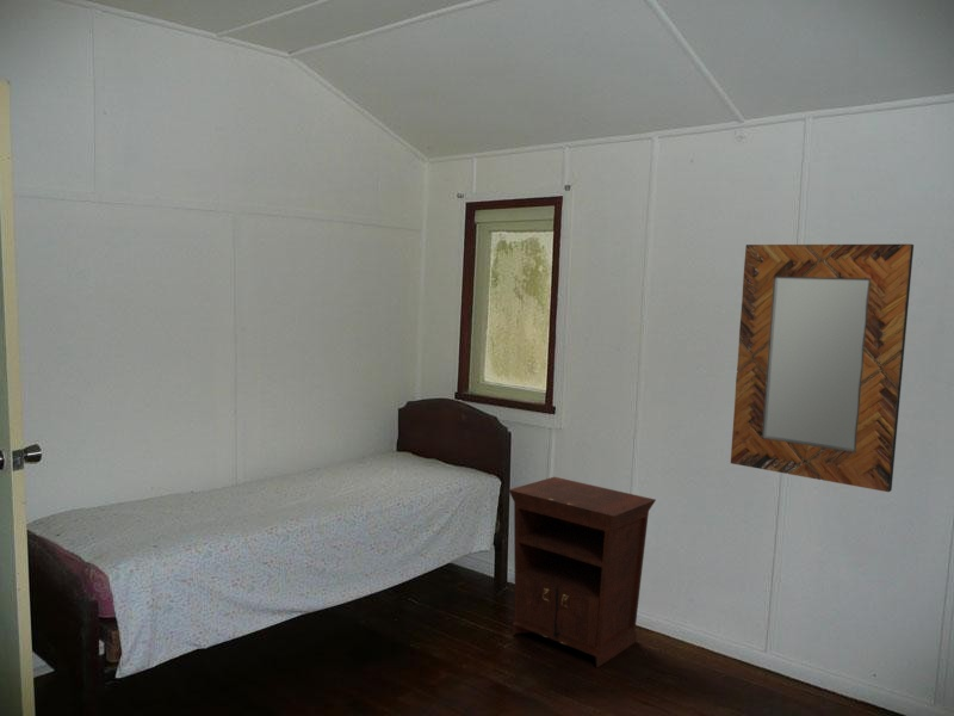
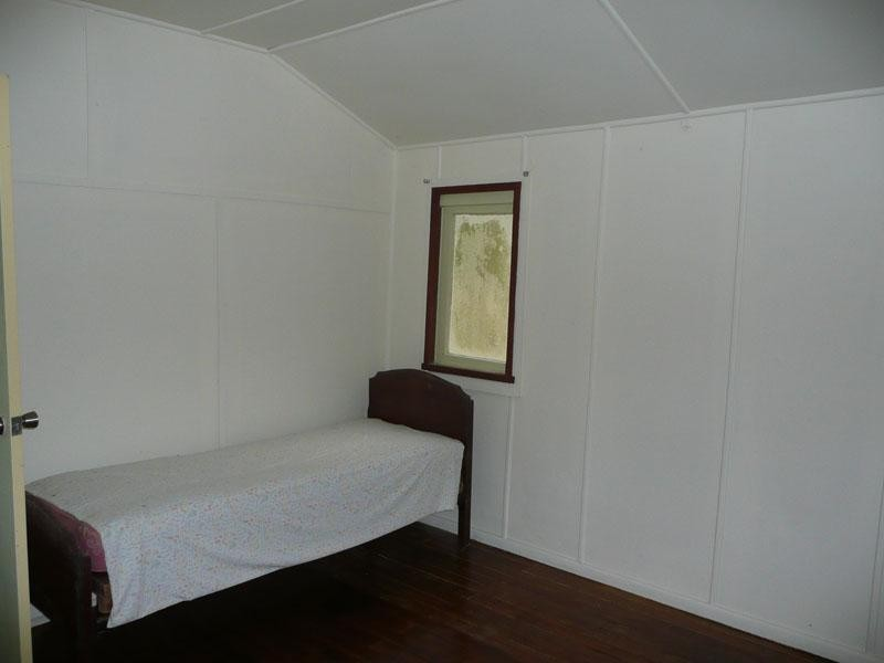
- home mirror (814, 362)
- nightstand (577, 567)
